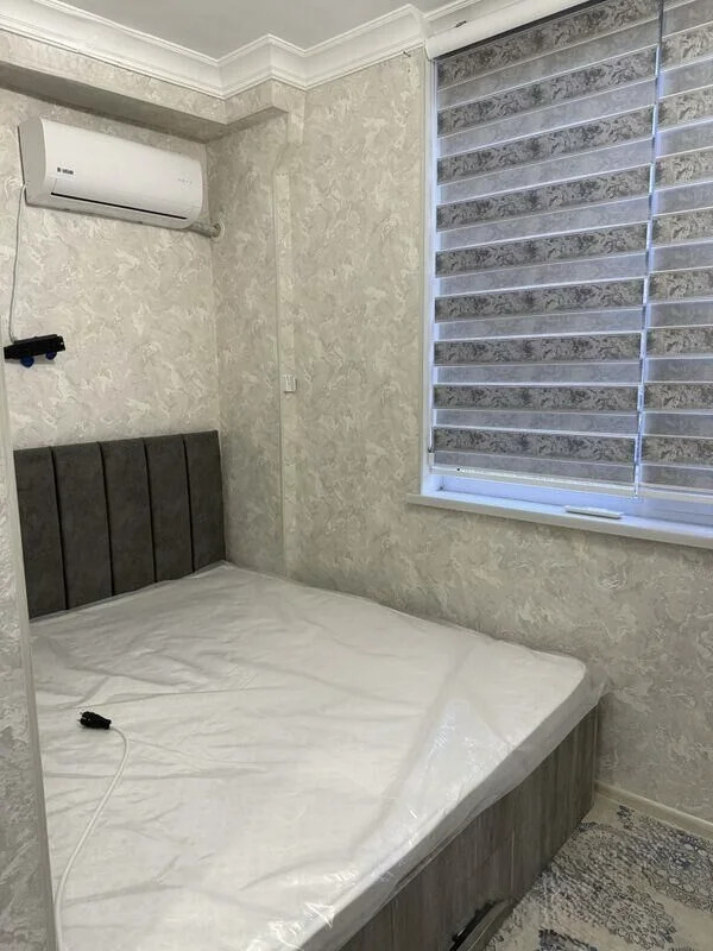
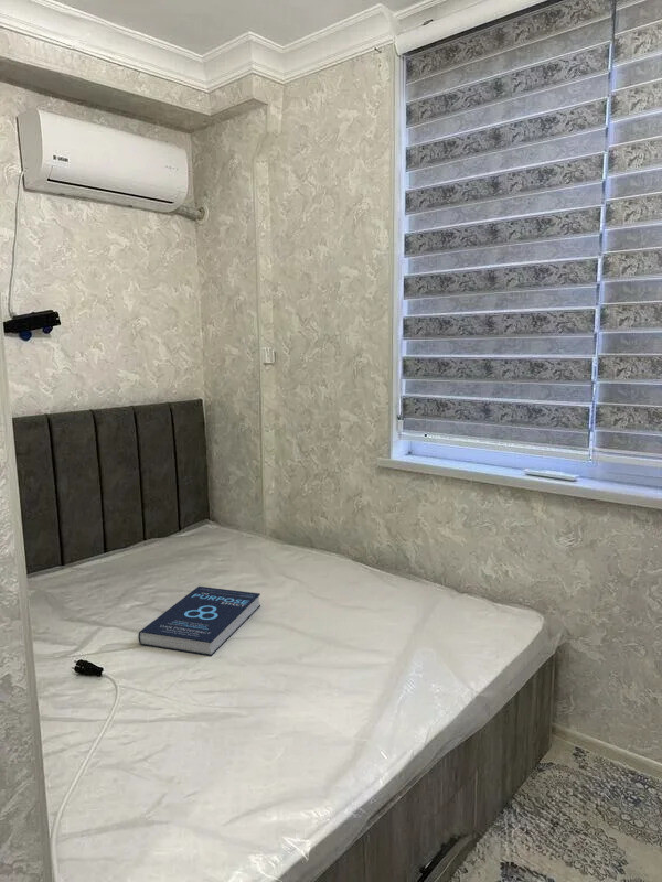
+ book (203, 616)
